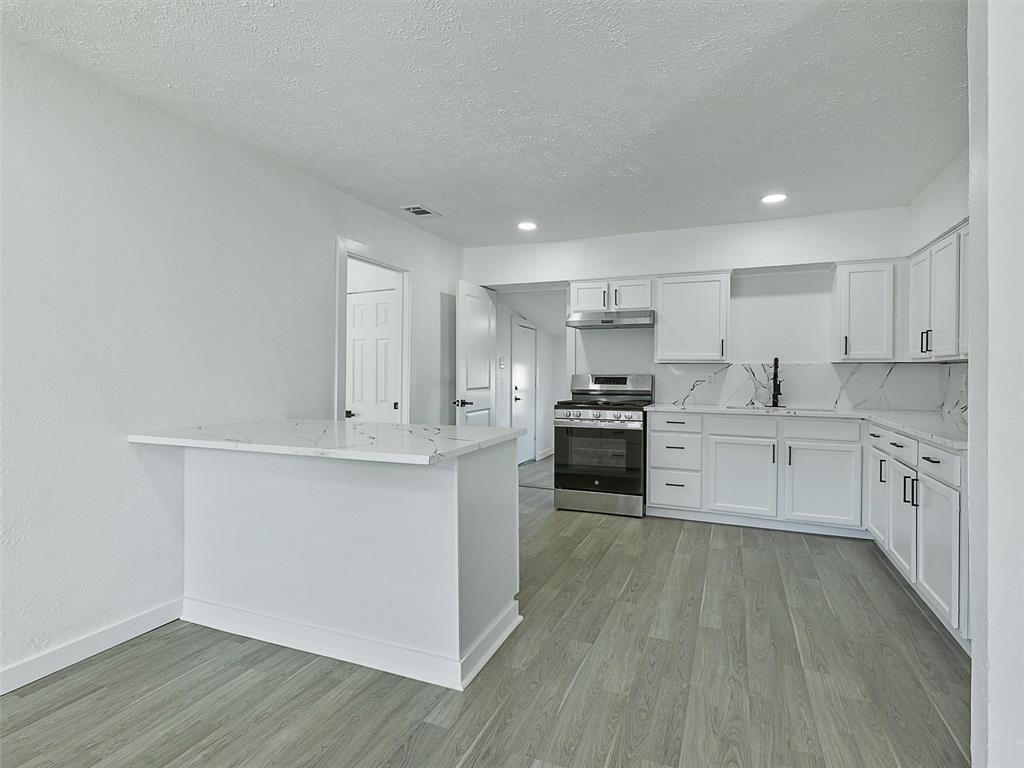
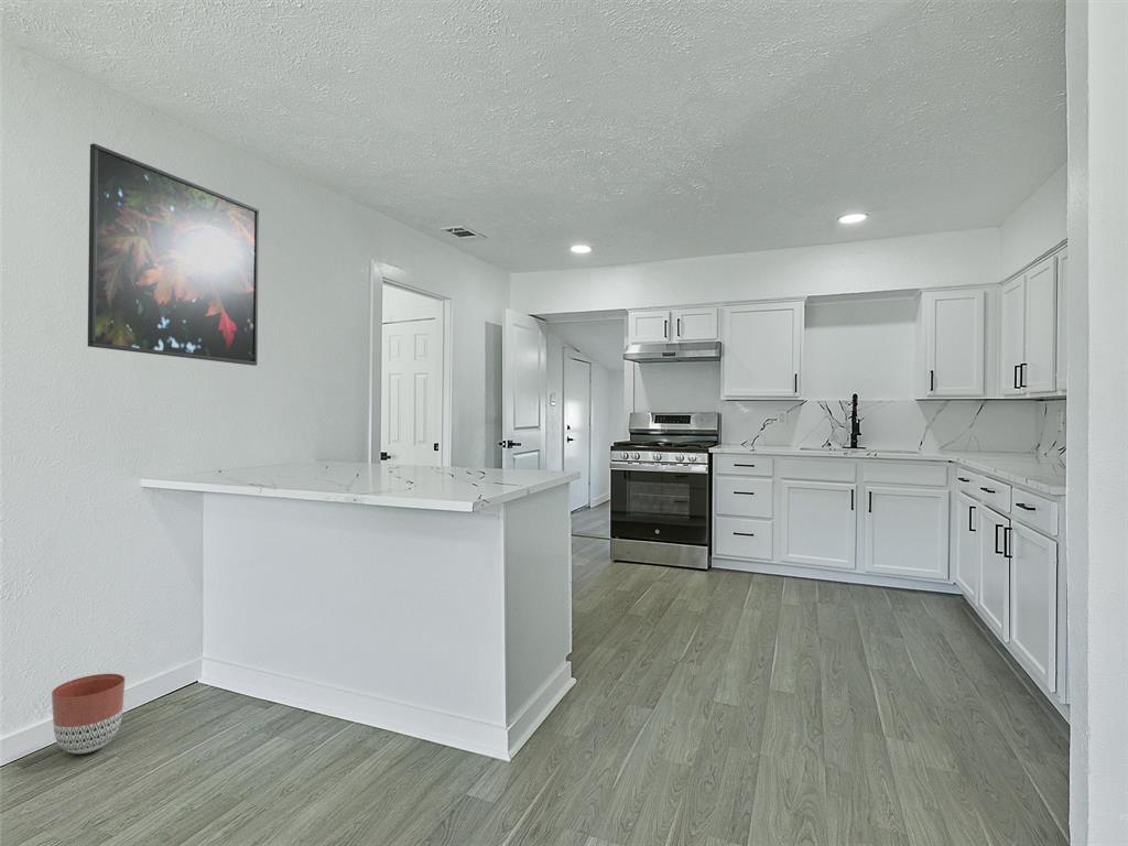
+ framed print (184, 269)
+ planter (88, 717)
